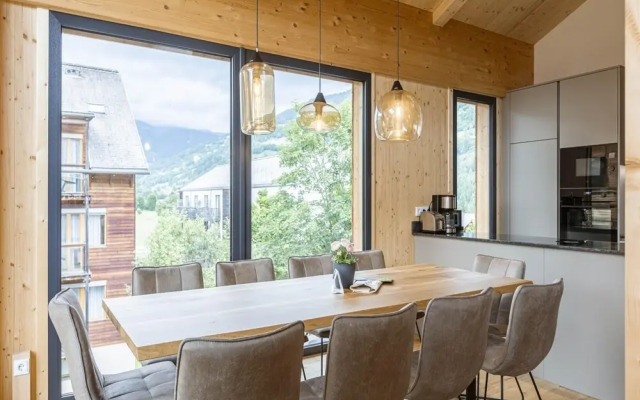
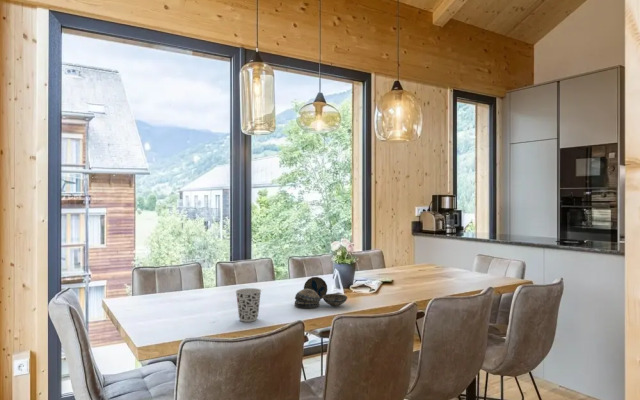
+ cup (248, 304)
+ decorative bowl (317, 292)
